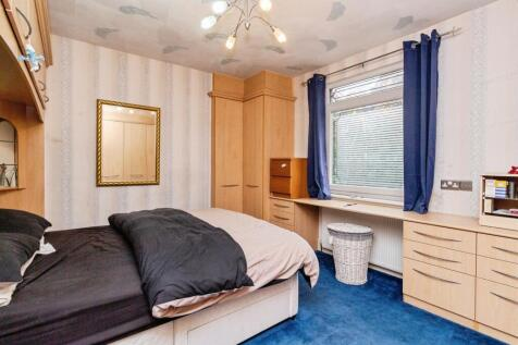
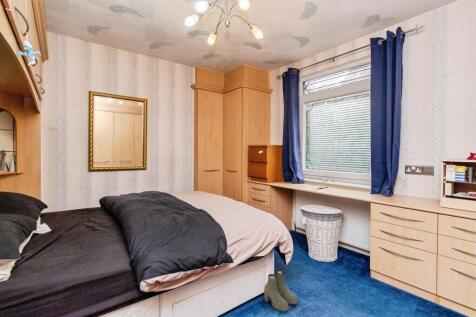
+ boots (280, 288)
